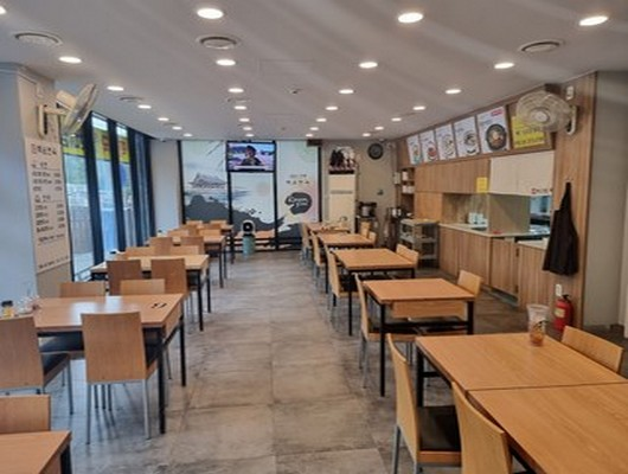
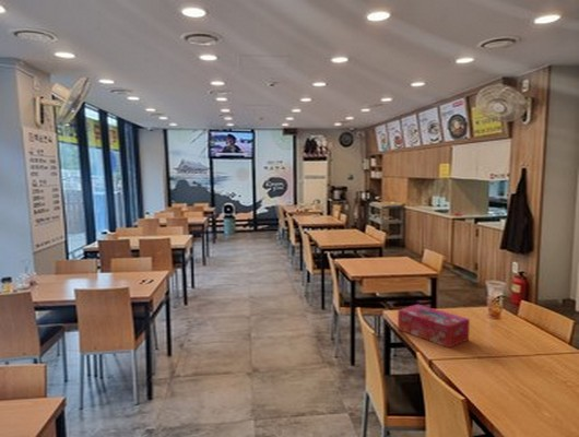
+ tissue box (432, 324)
